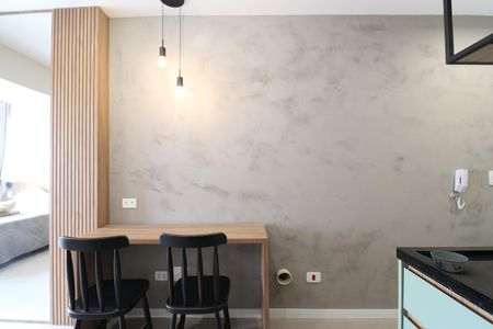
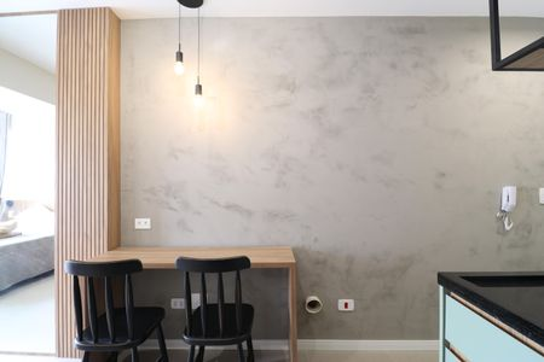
- bowl (448, 262)
